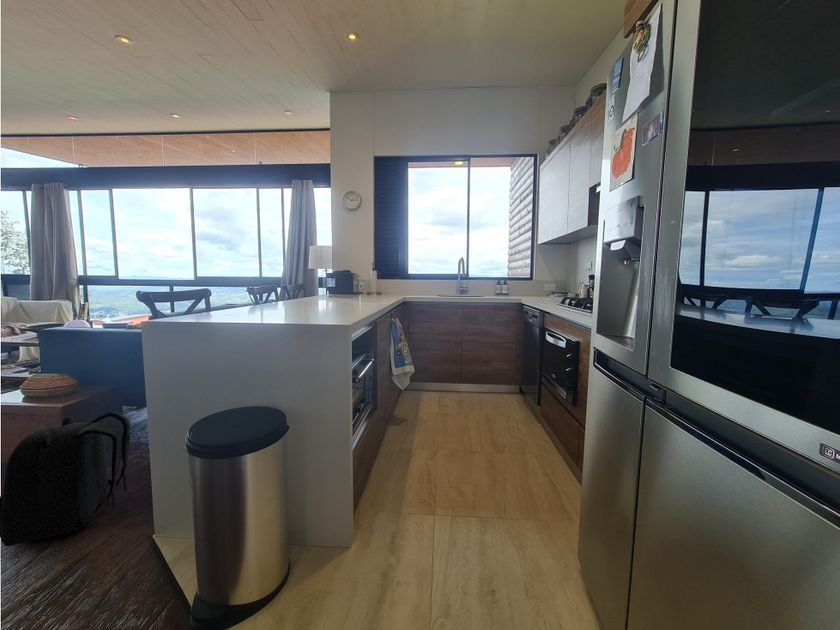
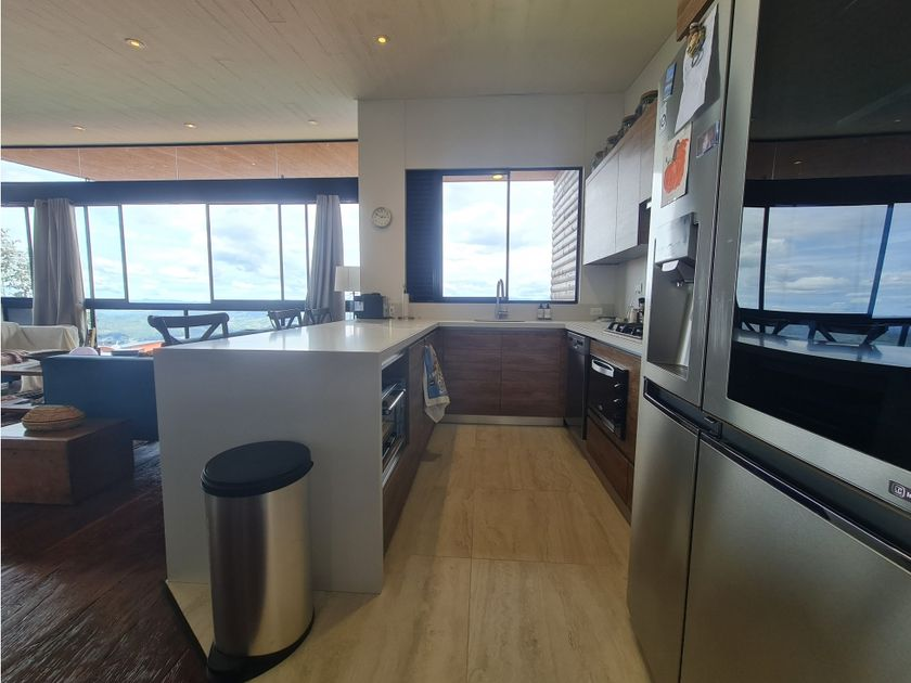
- backpack (71, 469)
